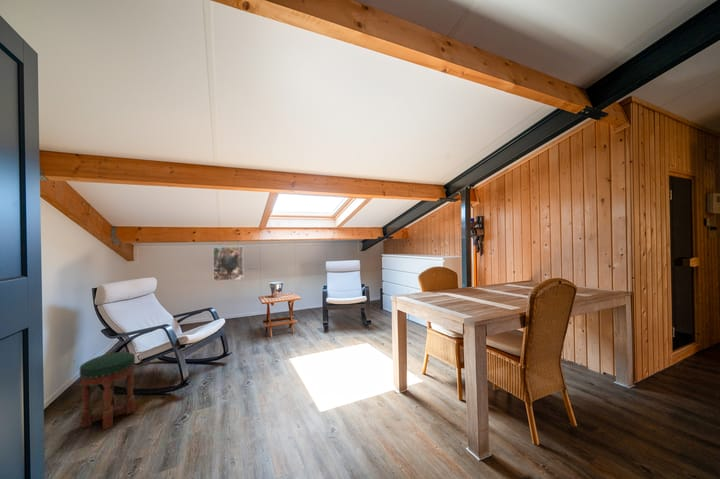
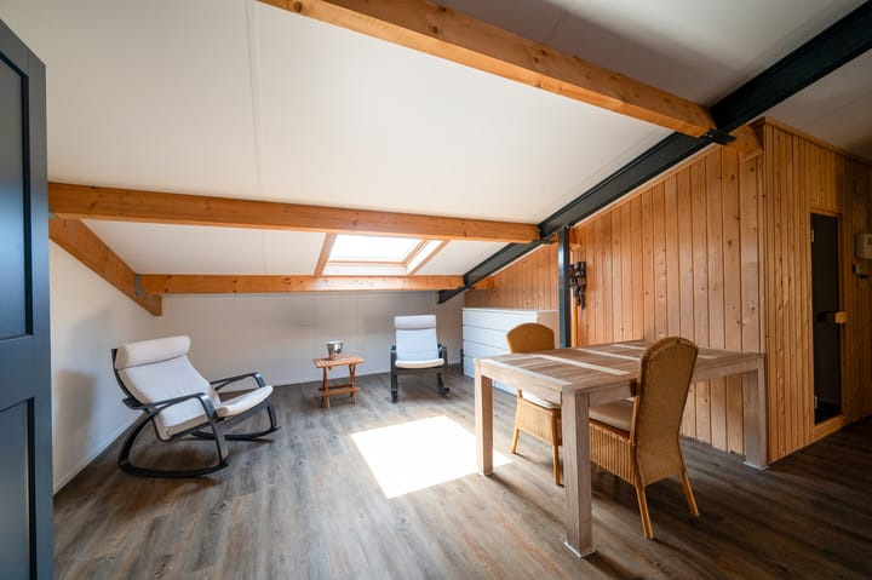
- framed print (228, 263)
- stool (109, 387)
